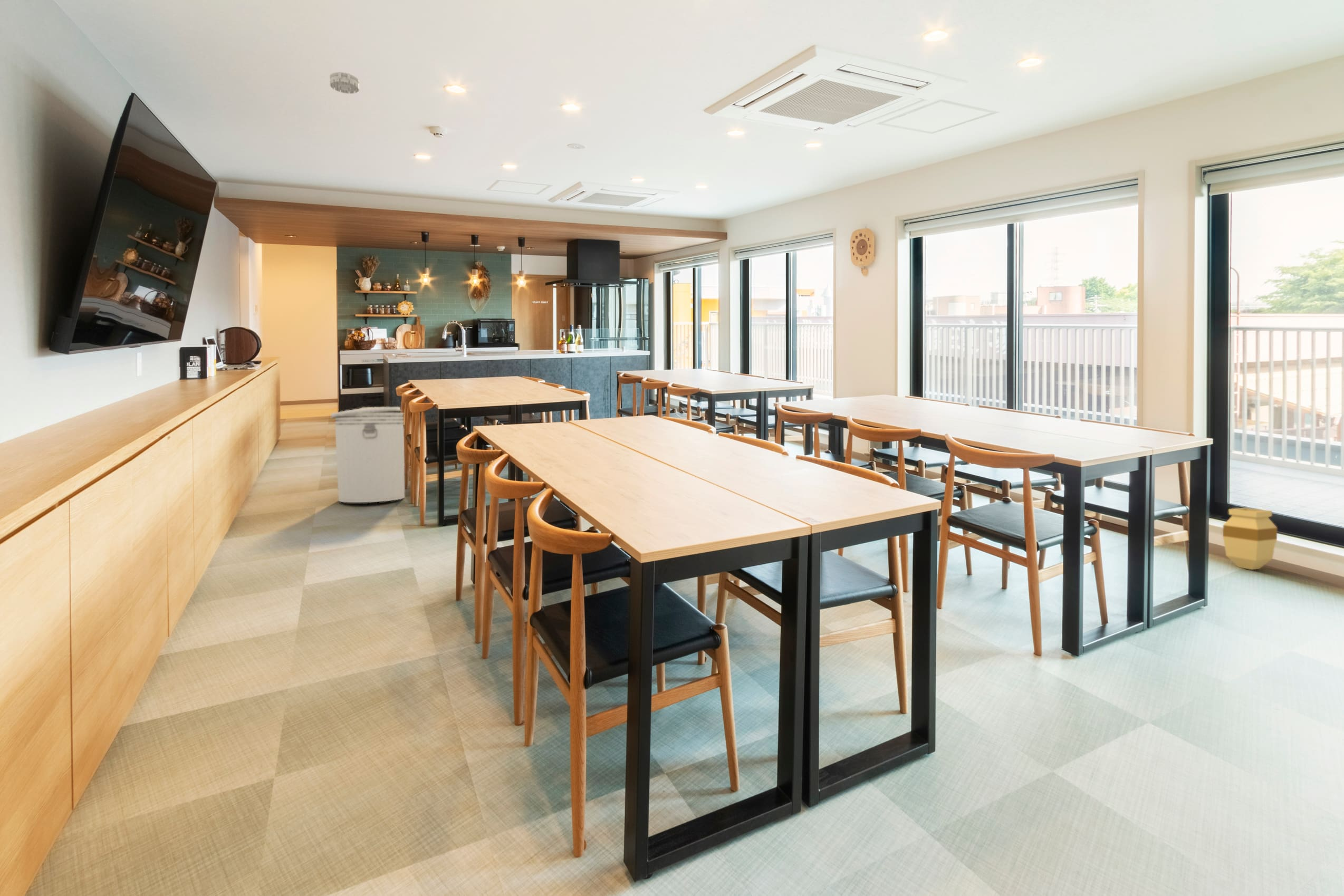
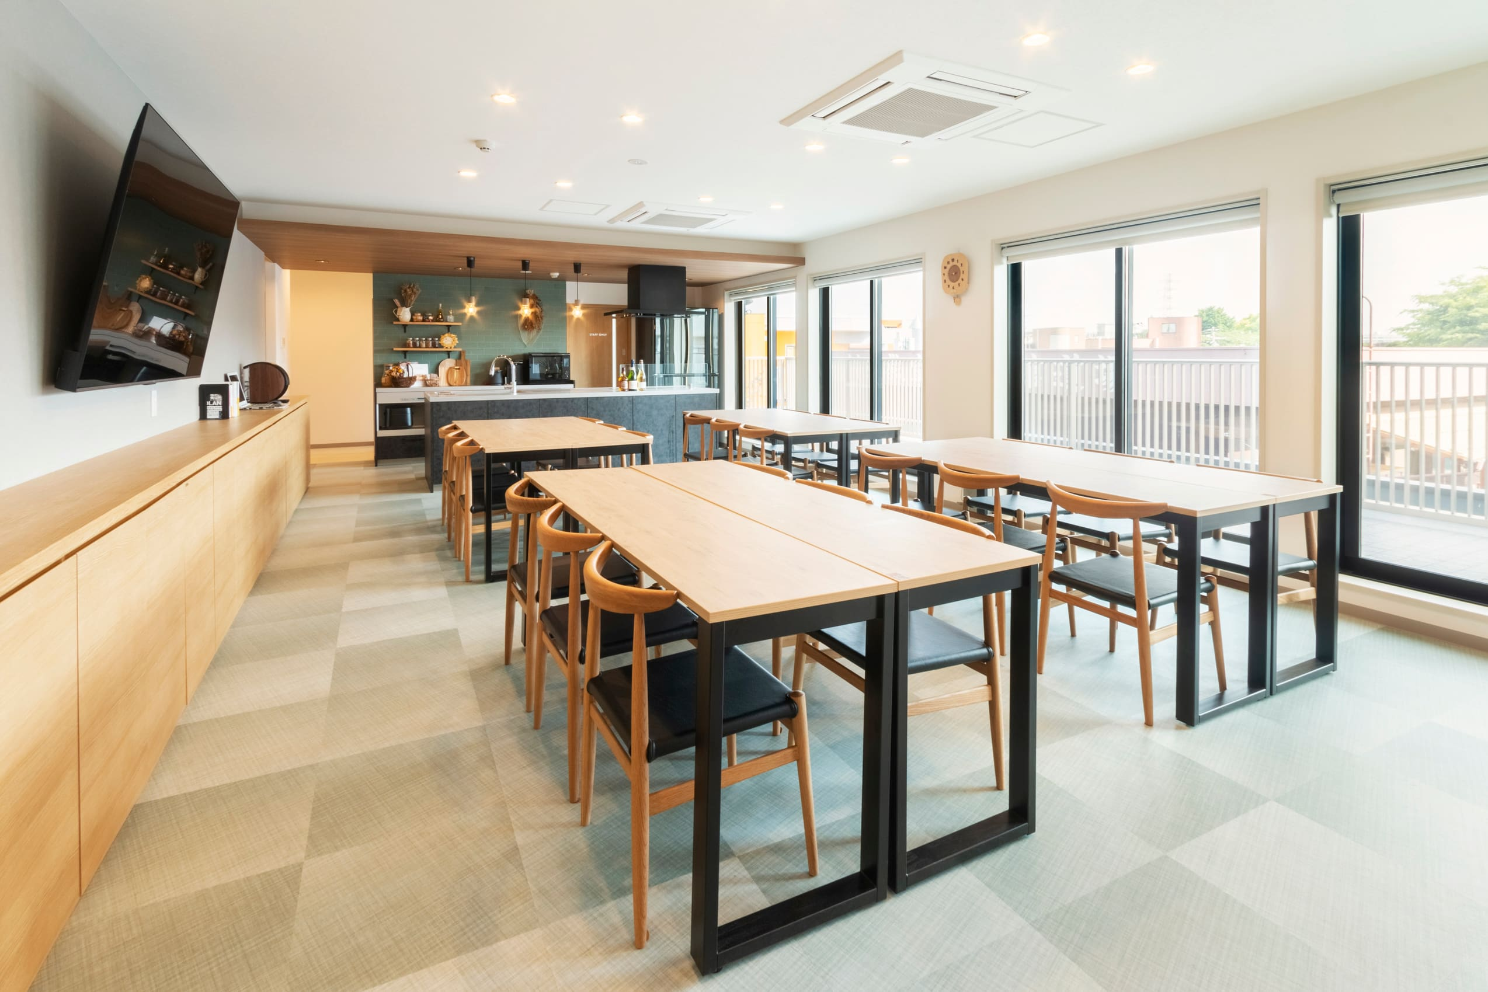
- smoke detector (344, 82)
- vase (1249, 539)
- can (368, 452)
